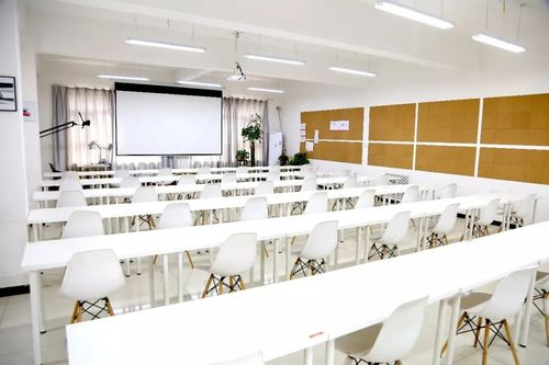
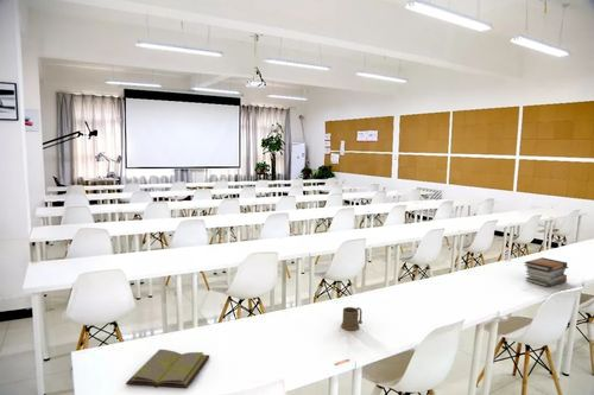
+ book stack (545, 272)
+ mug (352, 316)
+ diary (170, 367)
